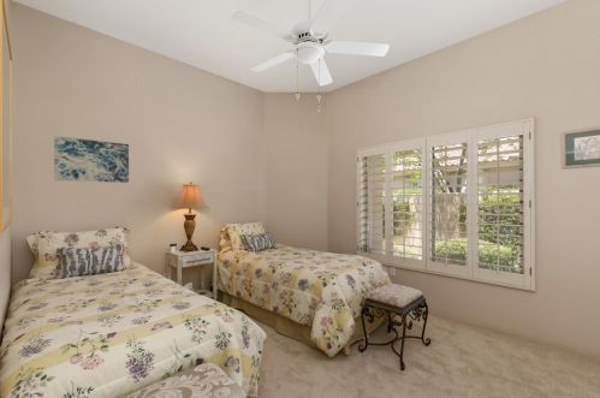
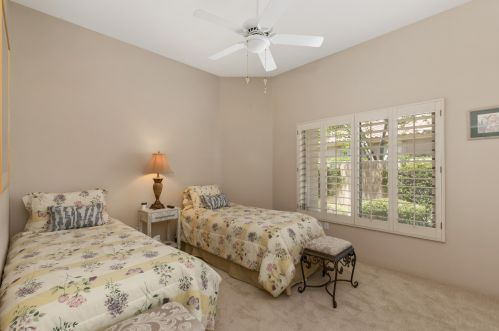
- wall art (94, 161)
